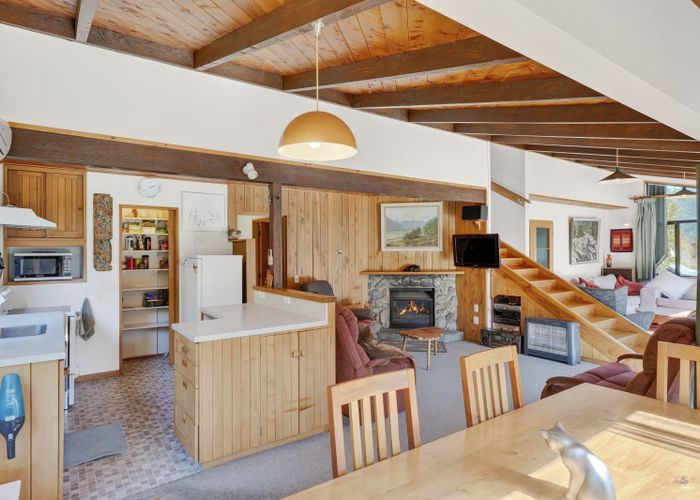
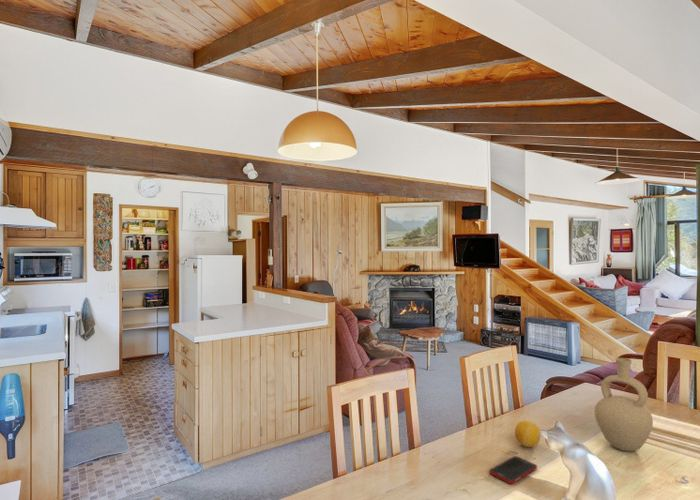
+ fruit (527, 433)
+ cell phone (513, 469)
+ vase (622, 402)
